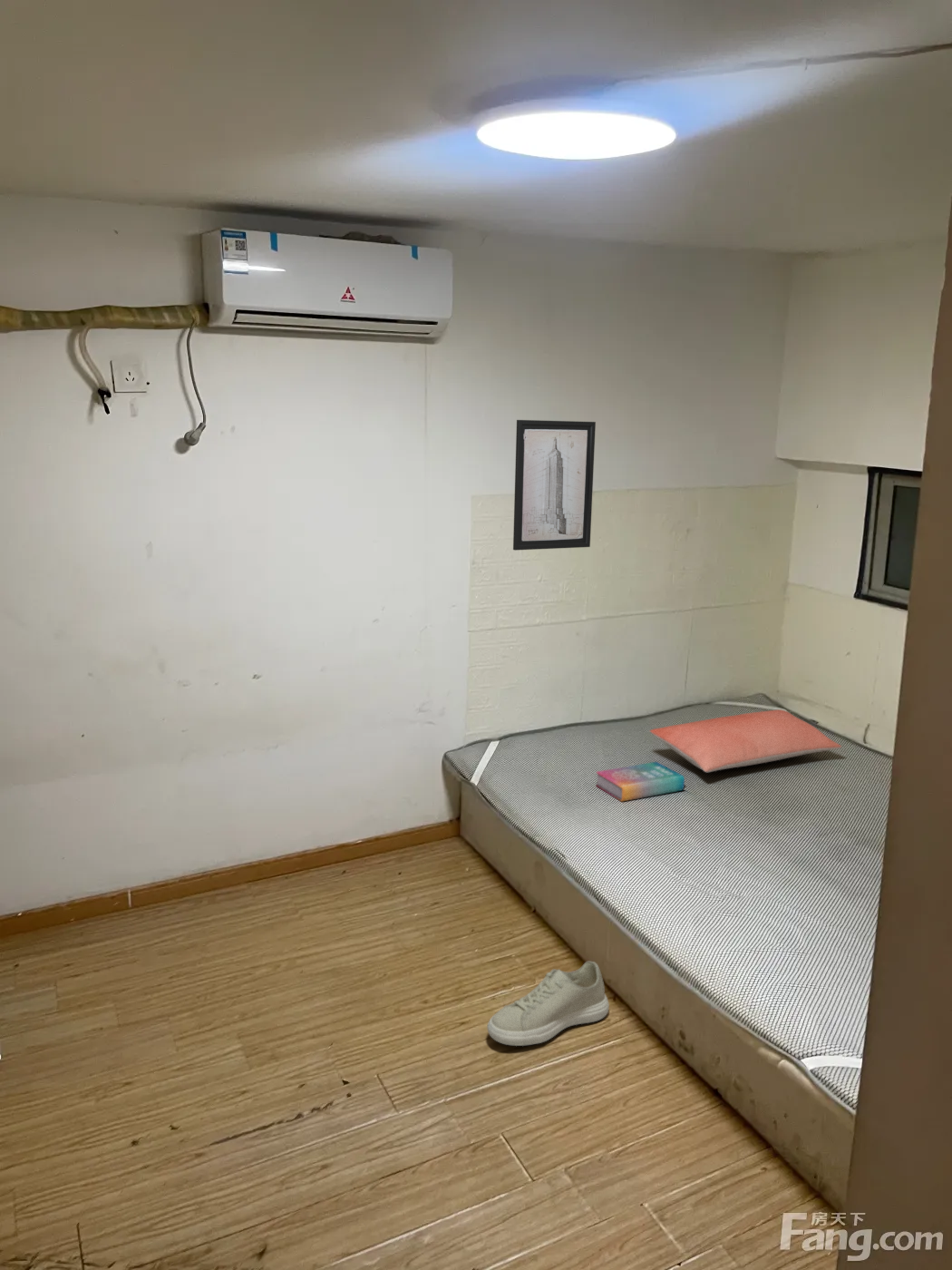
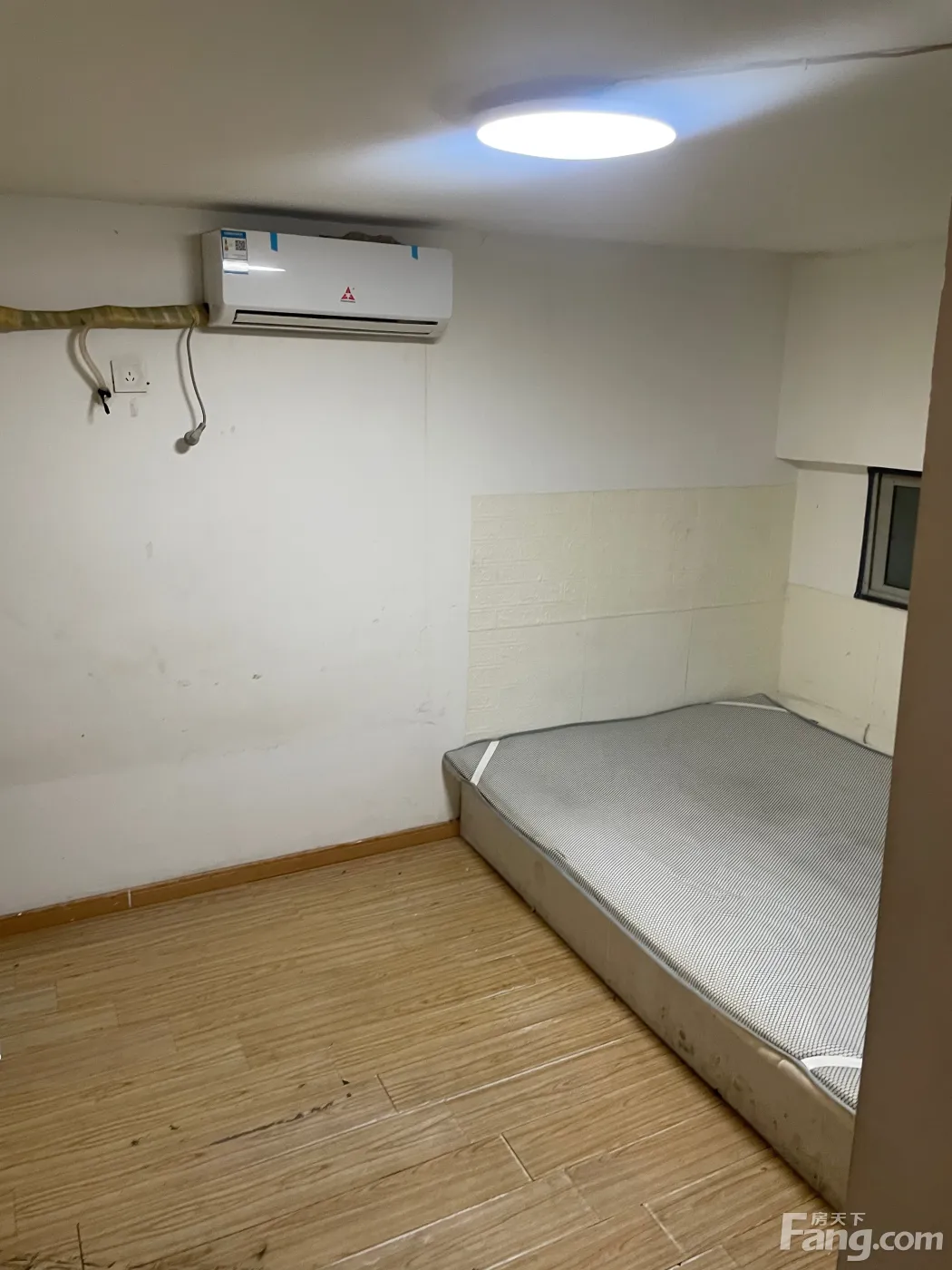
- pillow (745, 739)
- wall art (554, 485)
- sneaker (549, 1000)
- book (639, 781)
